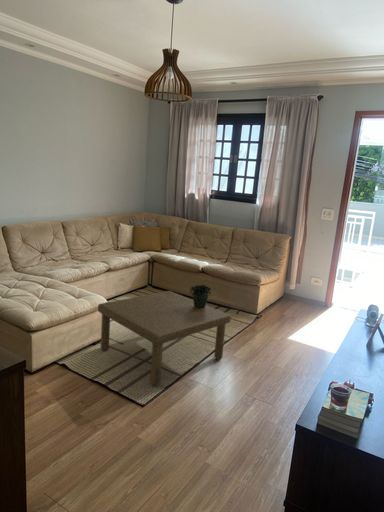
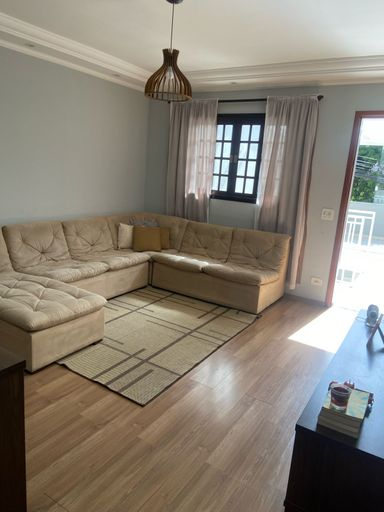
- coffee table (162, 332)
- potted plant (201, 287)
